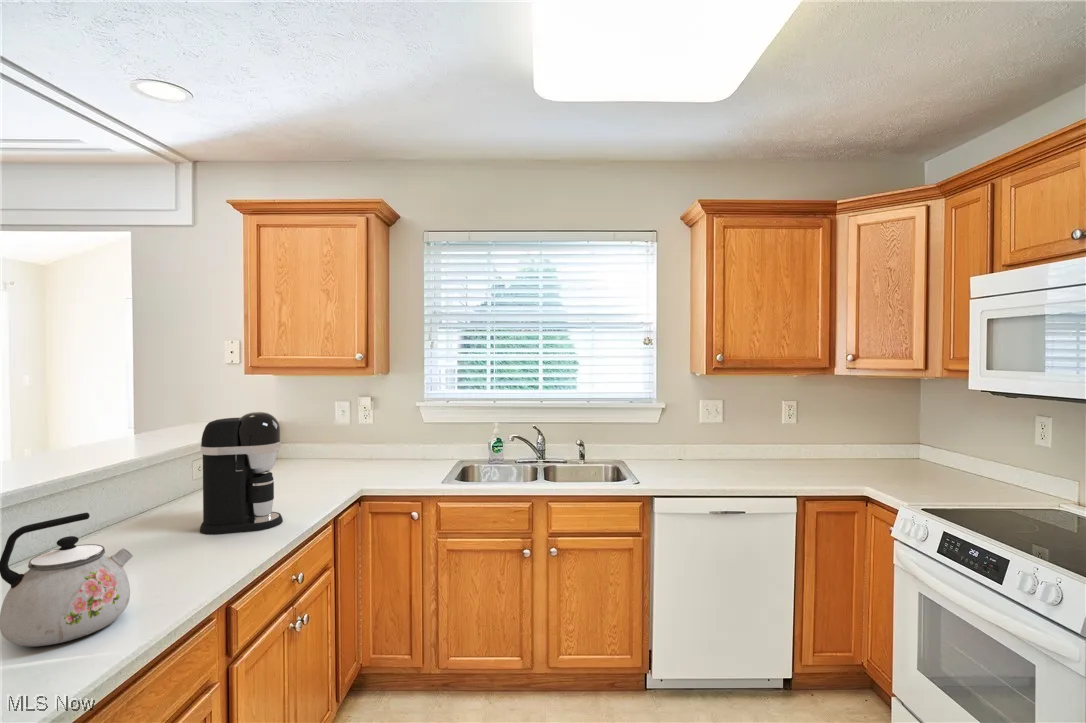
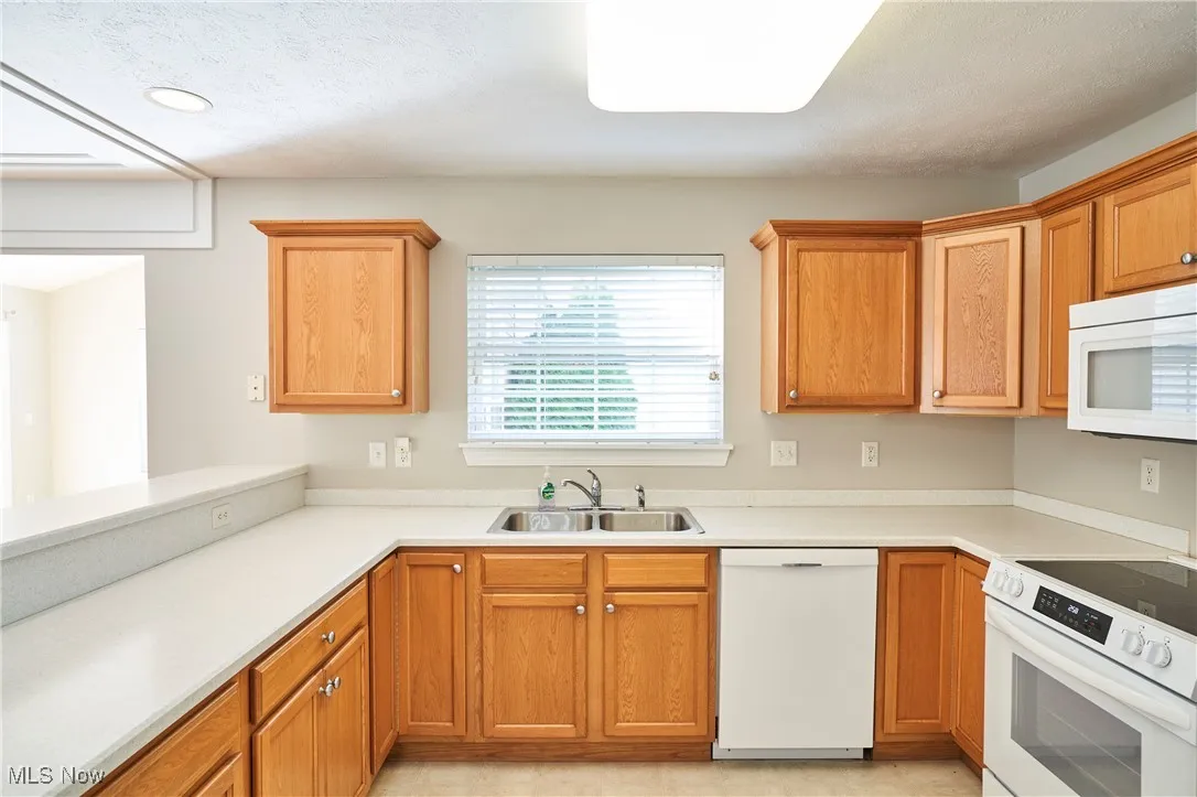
- kettle (69, 572)
- coffee maker (242, 469)
